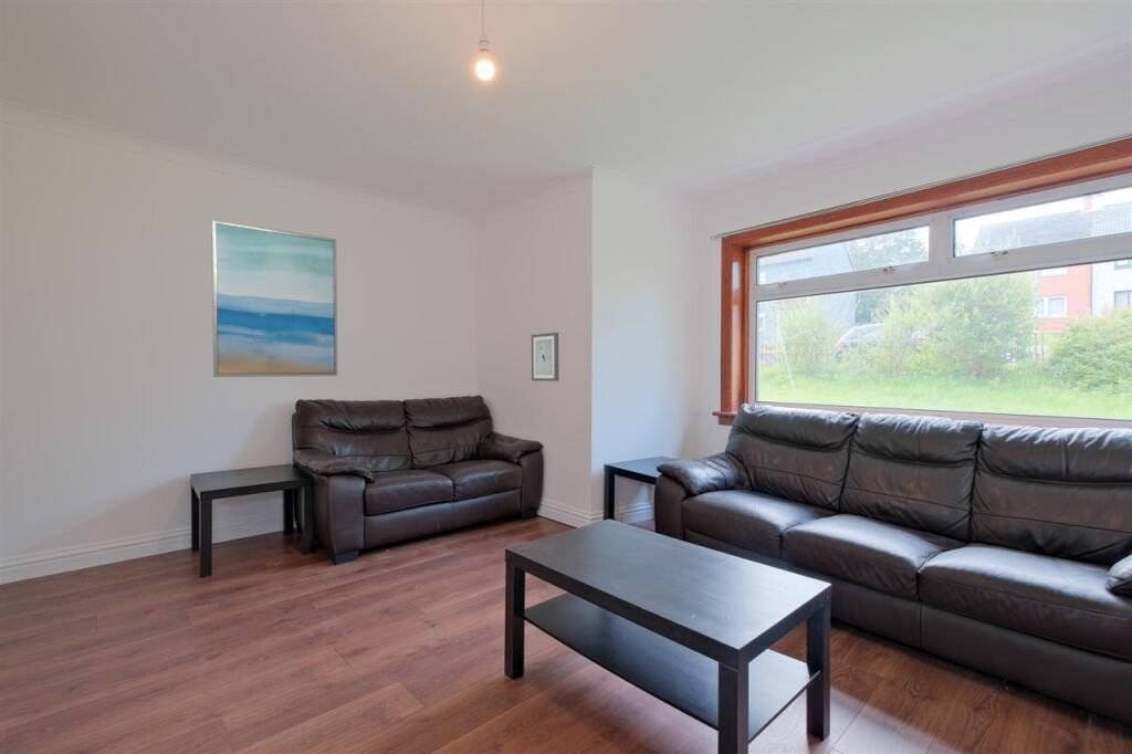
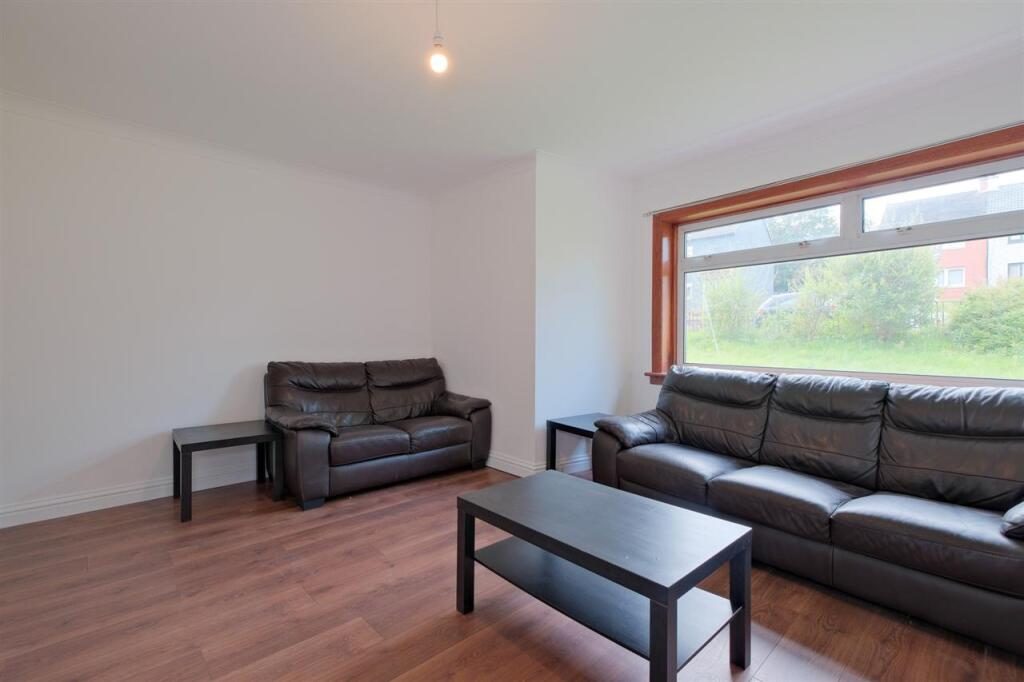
- wall art (279, 303)
- wall art (544, 357)
